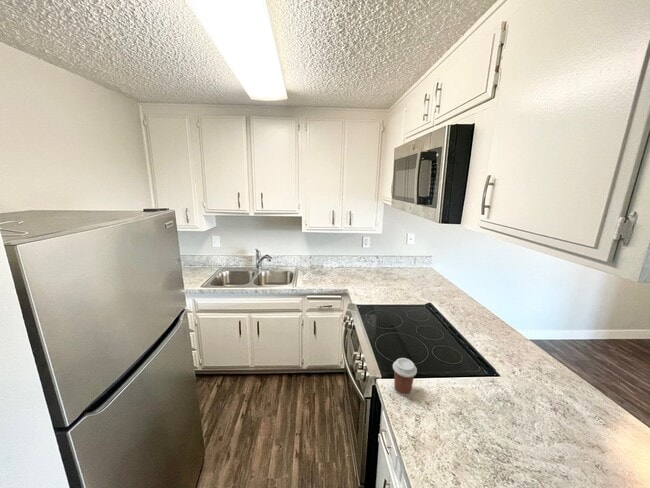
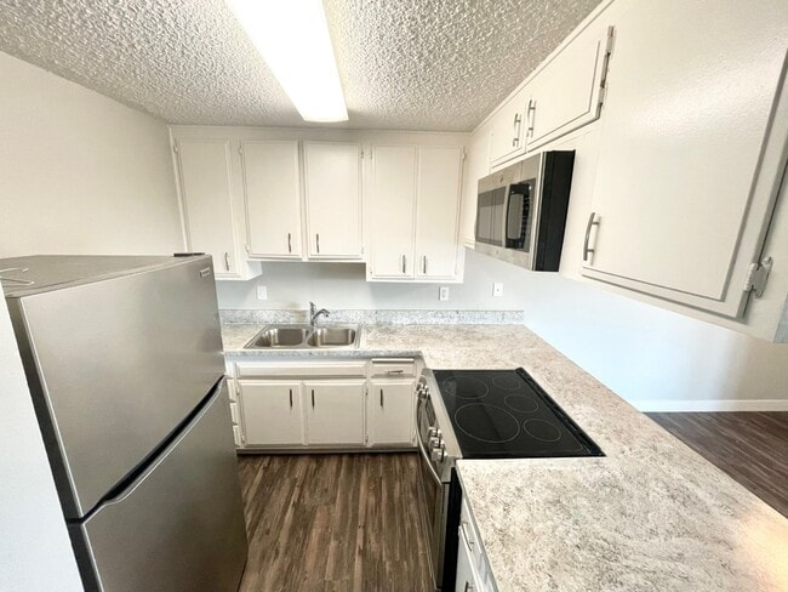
- coffee cup (403, 376)
